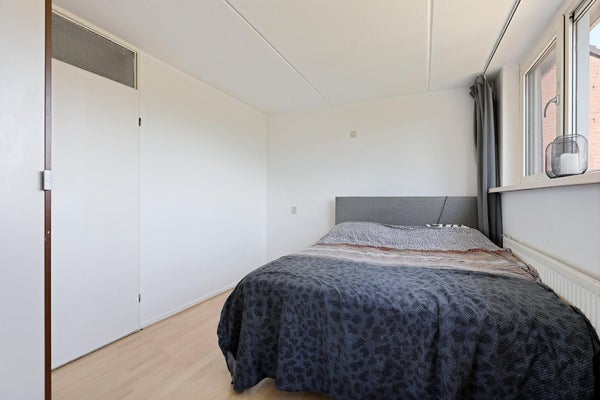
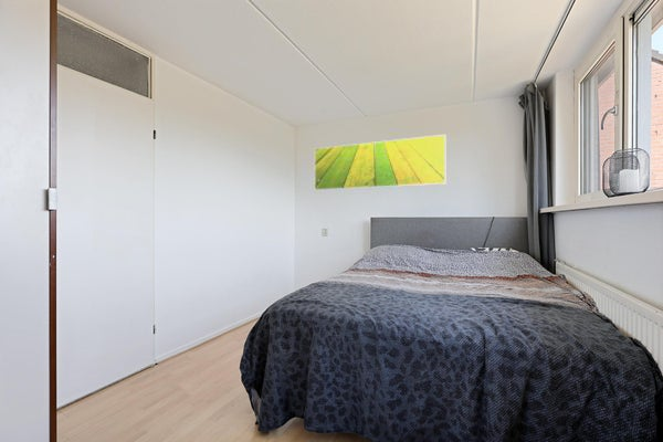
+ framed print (375, 165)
